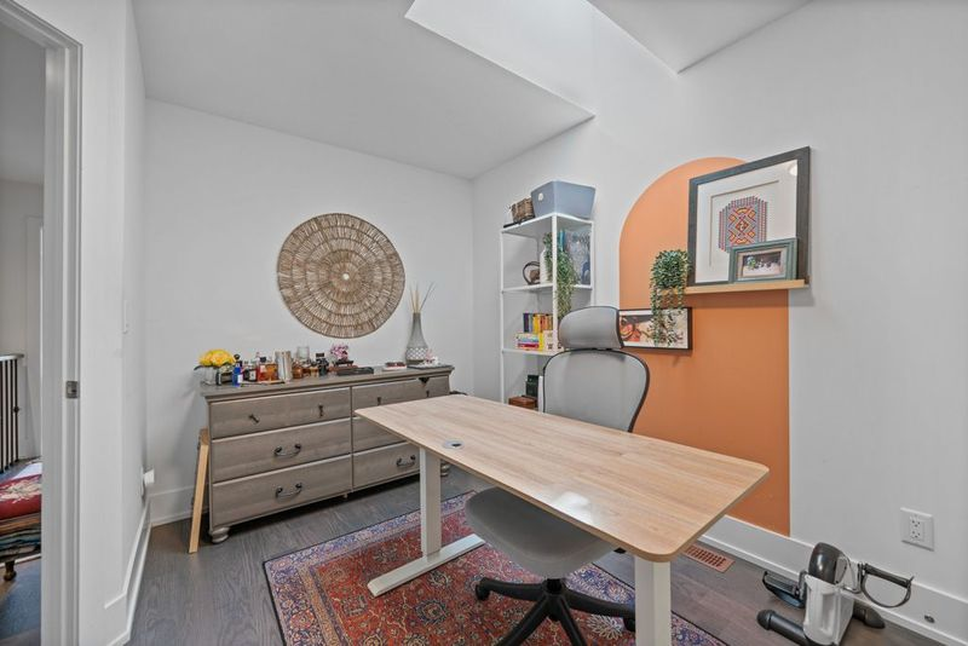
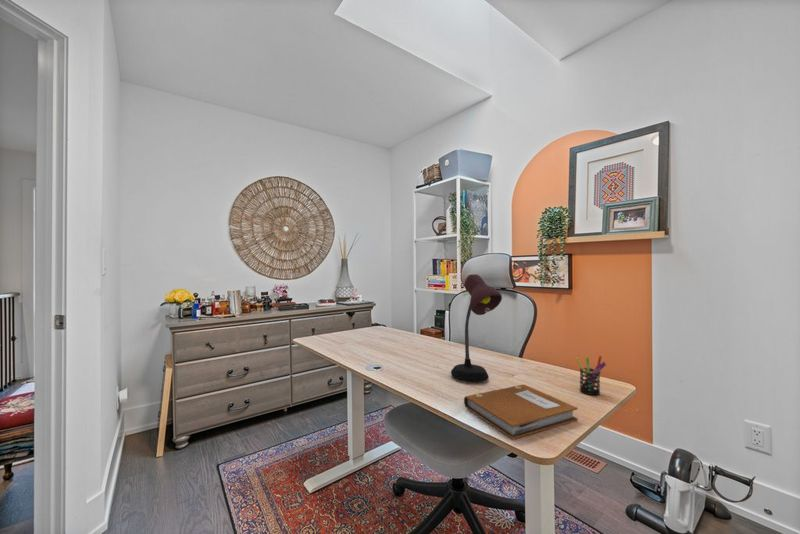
+ pen holder (590, 373)
+ notebook (519, 406)
+ desk lamp (468, 324)
